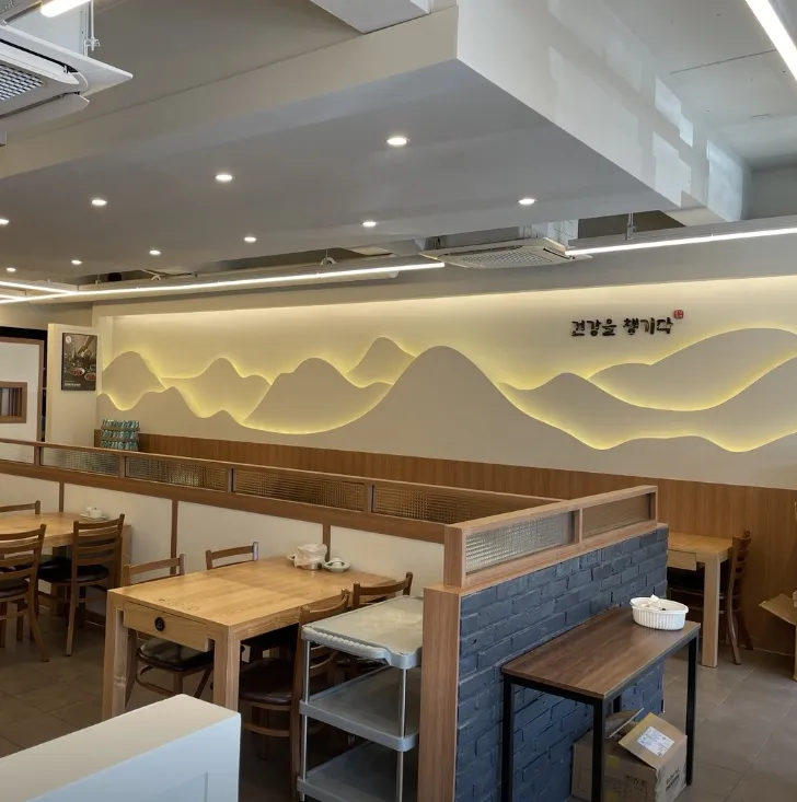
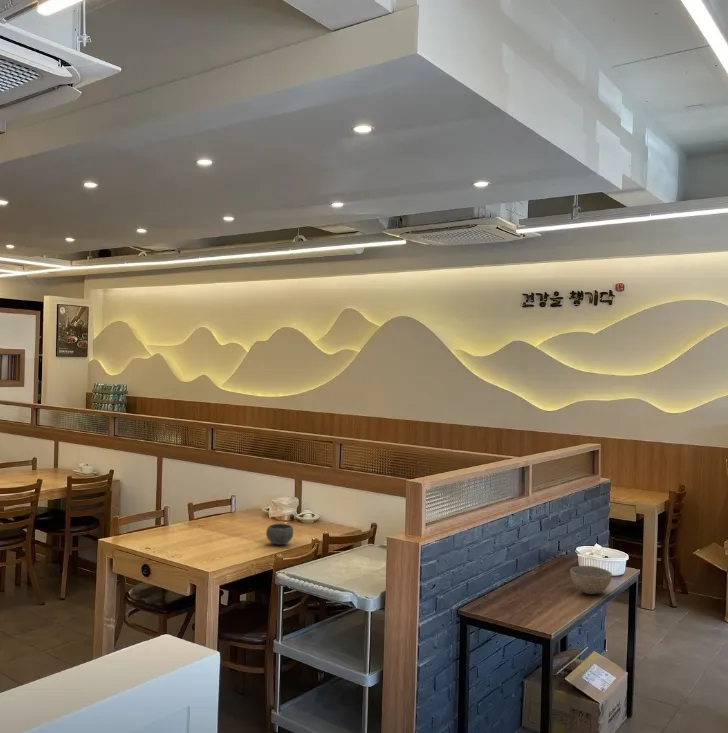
+ bowl (279, 535)
+ bowl (590, 581)
